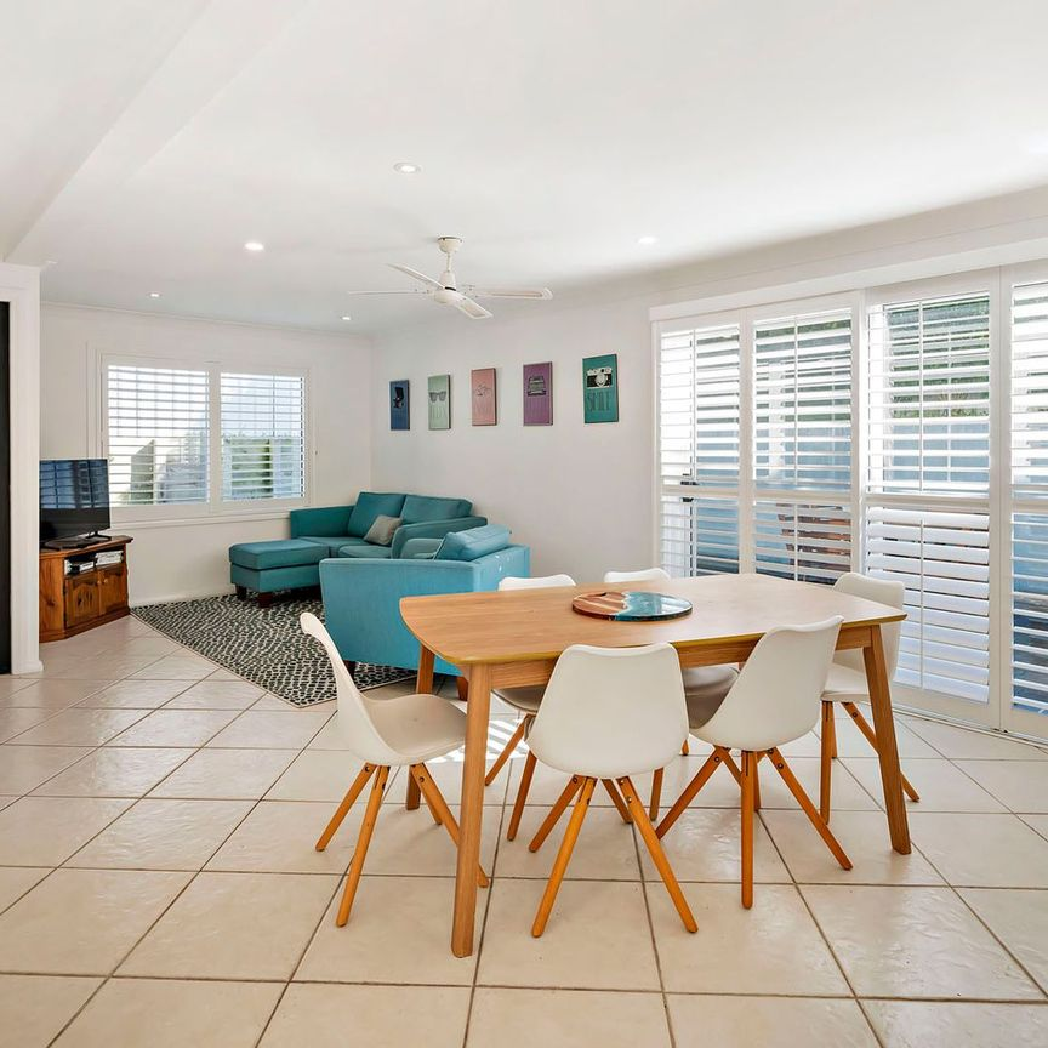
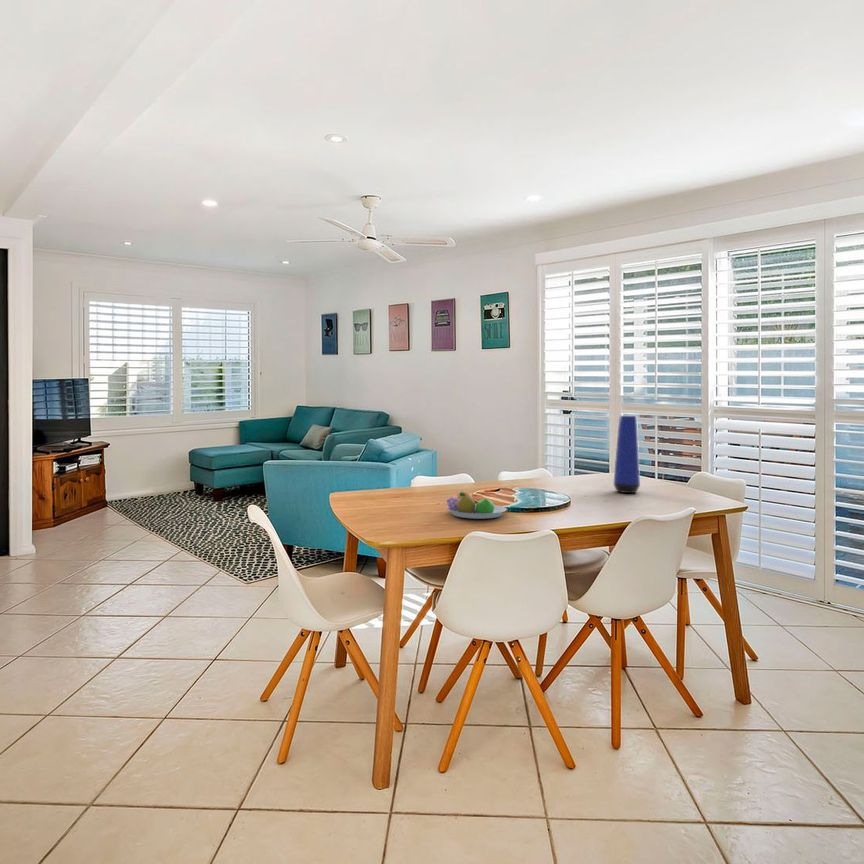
+ fruit bowl (477, 502)
+ vase (627, 453)
